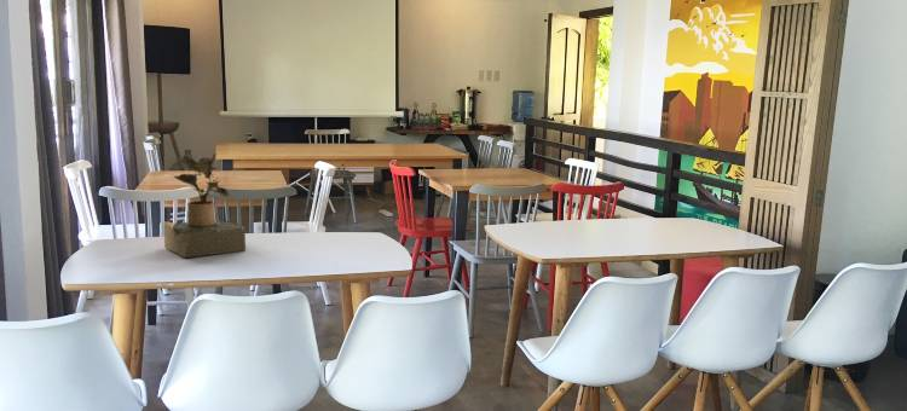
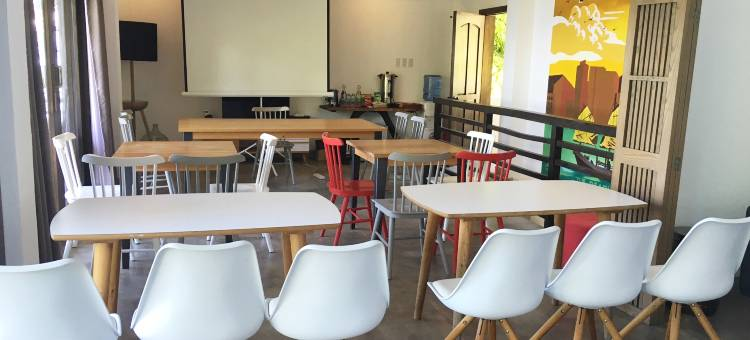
- potted plant (203, 199)
